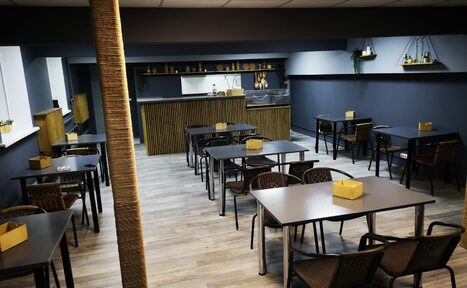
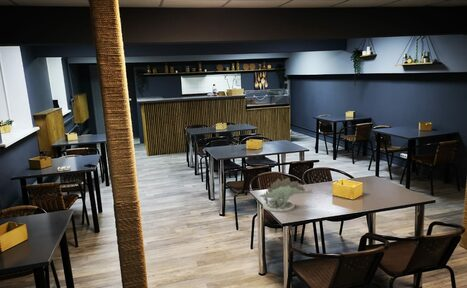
+ toy dinosaur (285, 192)
